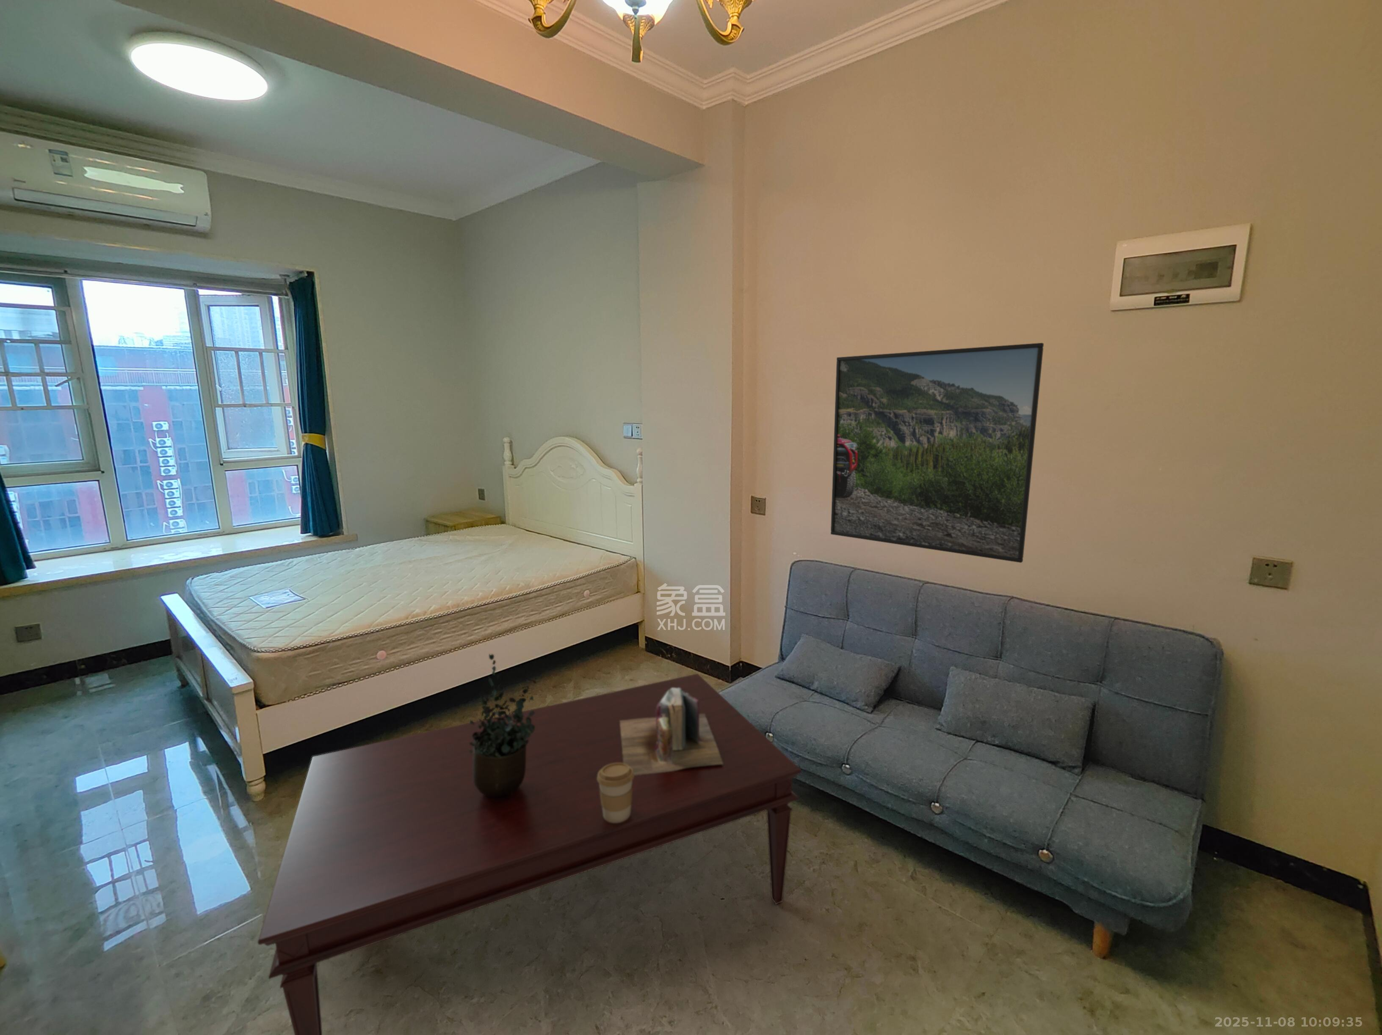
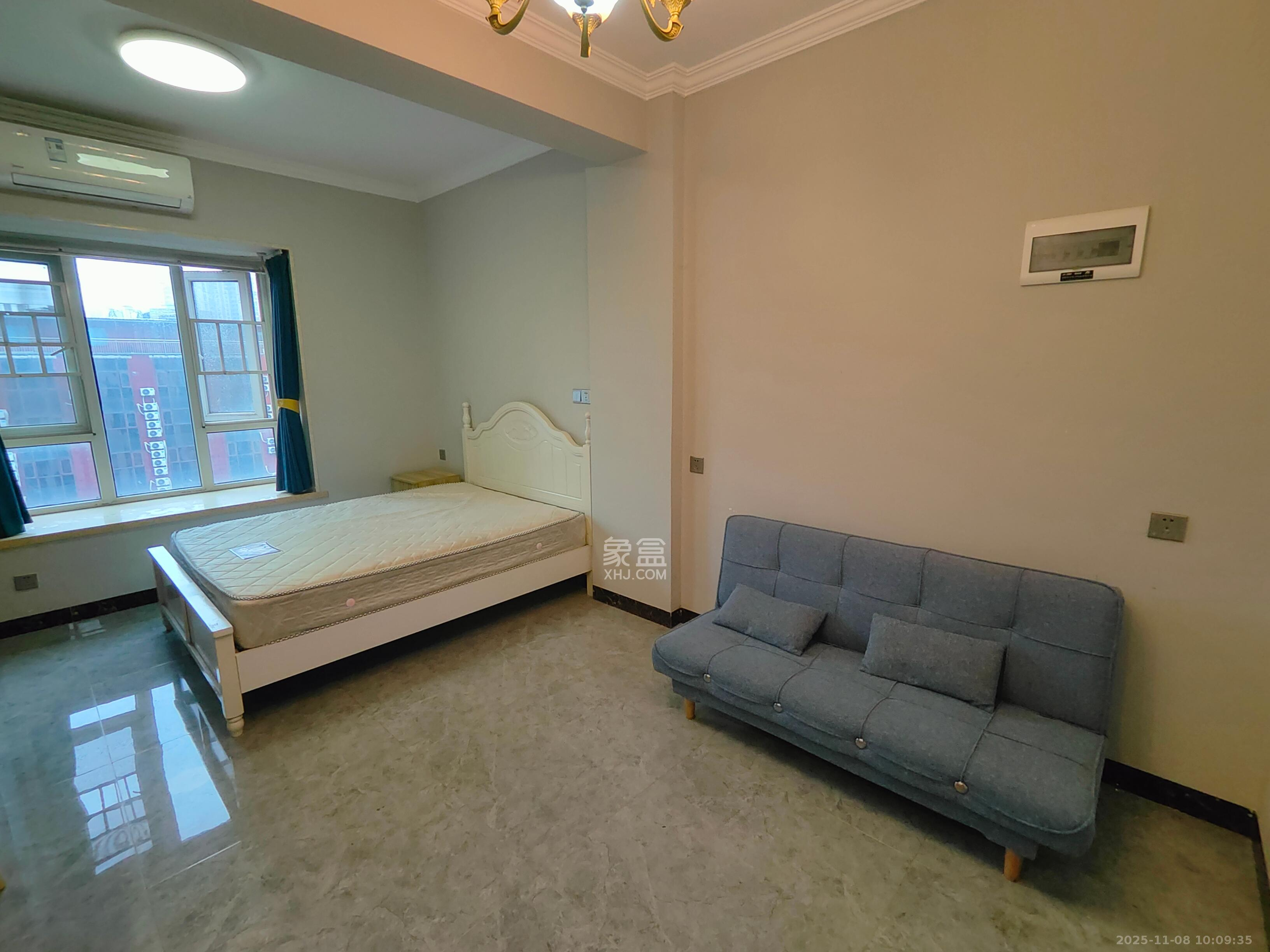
- coffee cup (616, 790)
- coffee table (554, 832)
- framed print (923, 451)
- books (667, 720)
- potted plant (502, 727)
